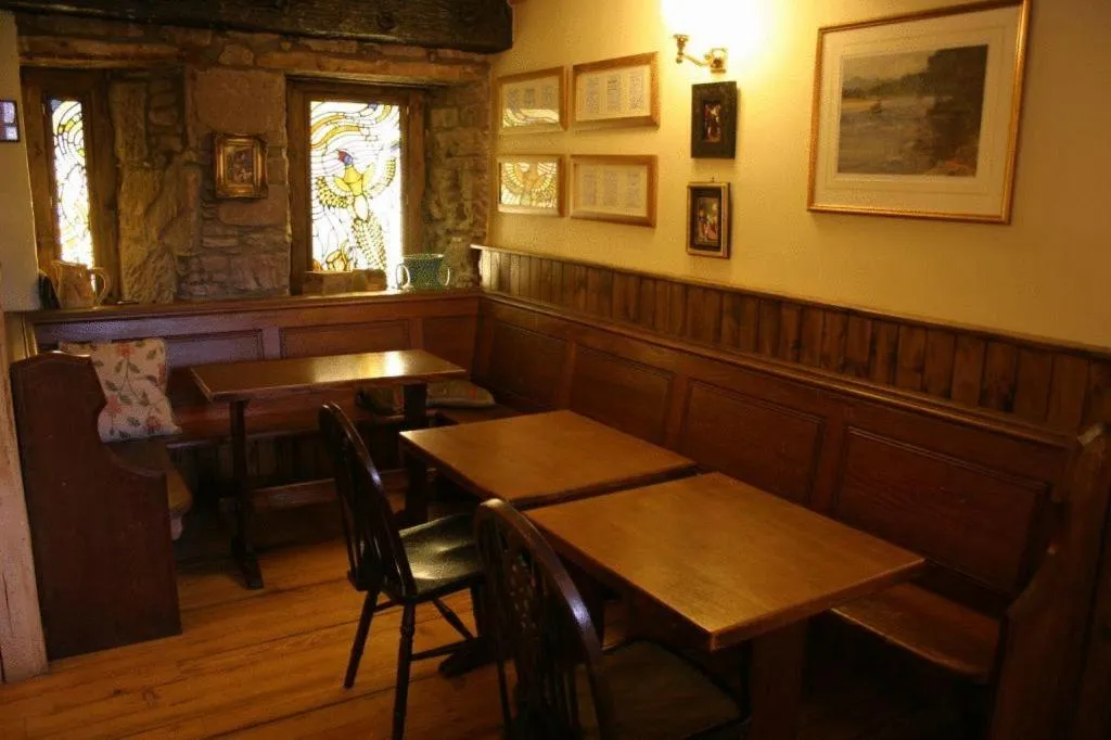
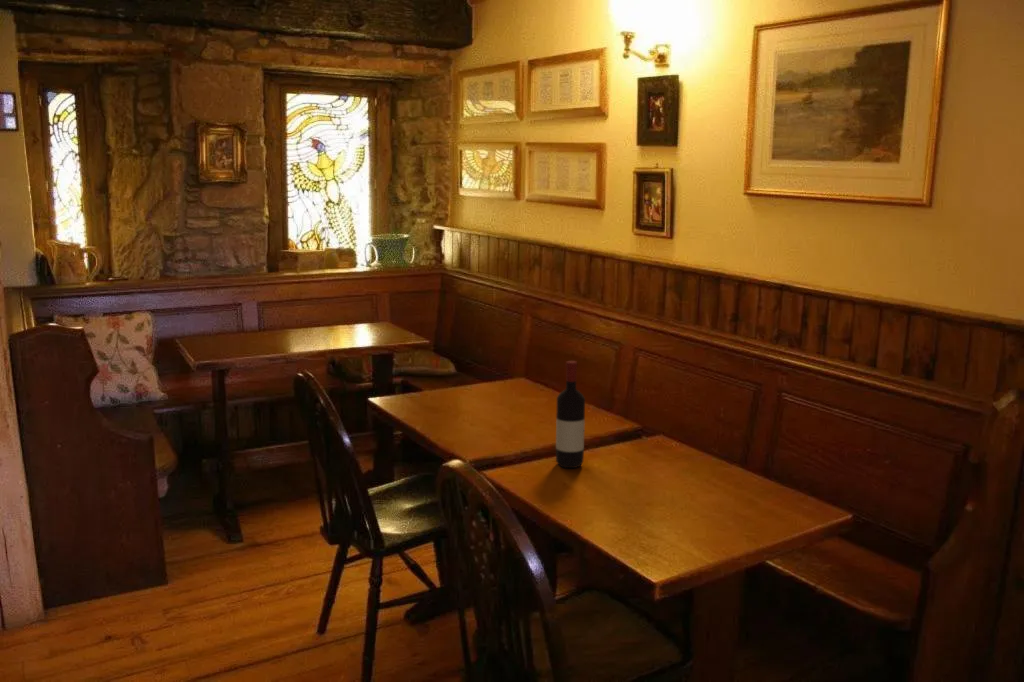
+ wine bottle (570, 413)
